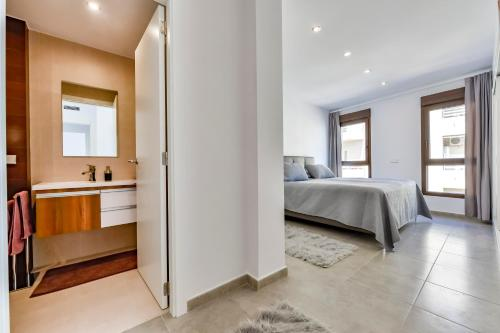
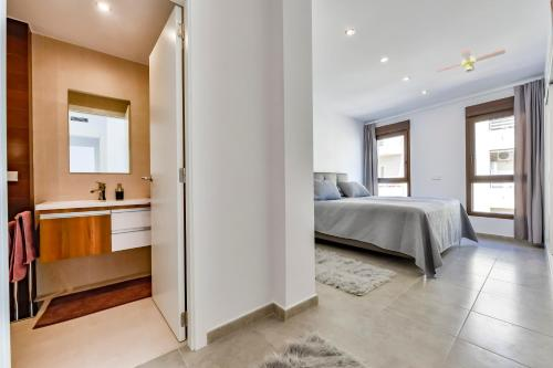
+ ceiling fan (468, 63)
